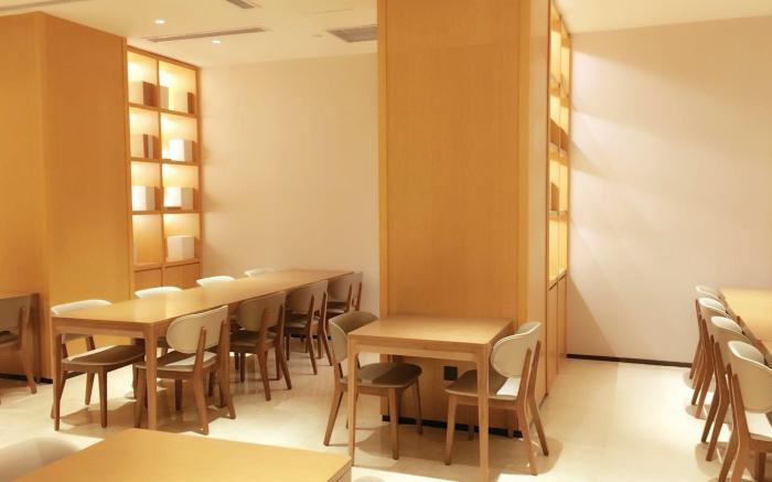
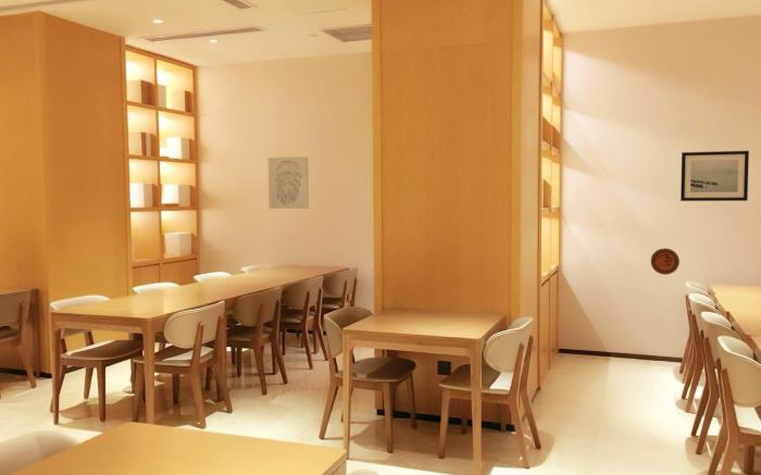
+ wall art (713, 176)
+ wall art (288, 183)
+ decorative plate (664, 261)
